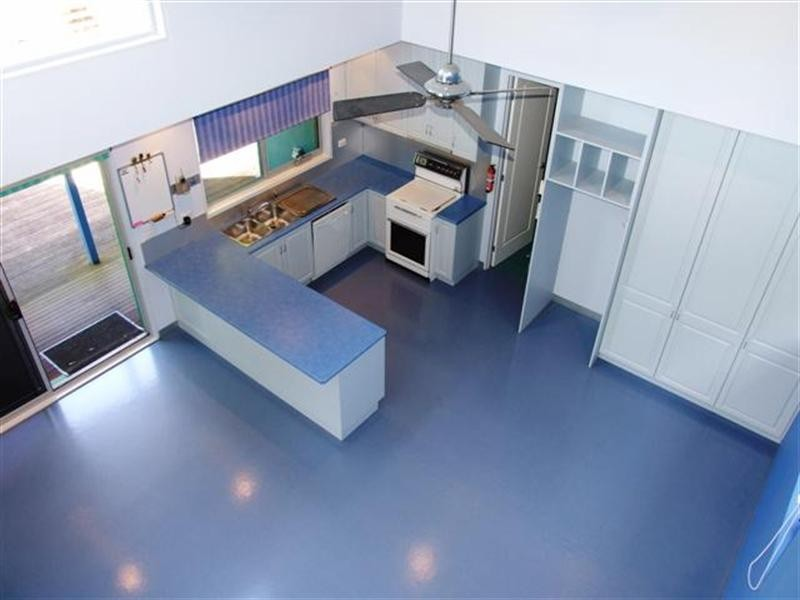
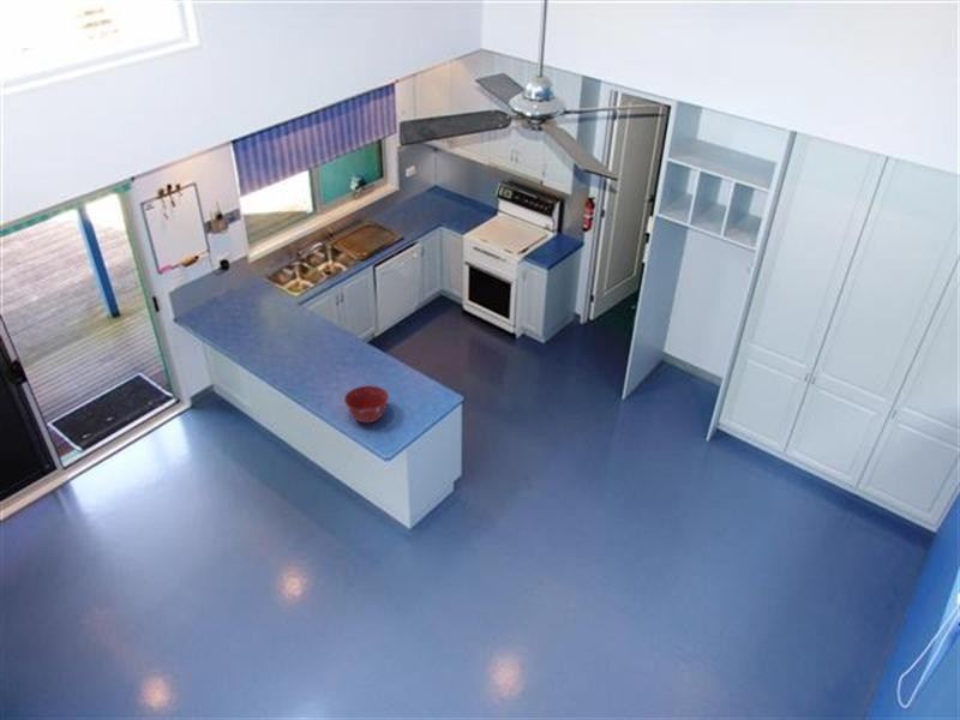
+ mixing bowl (366, 407)
